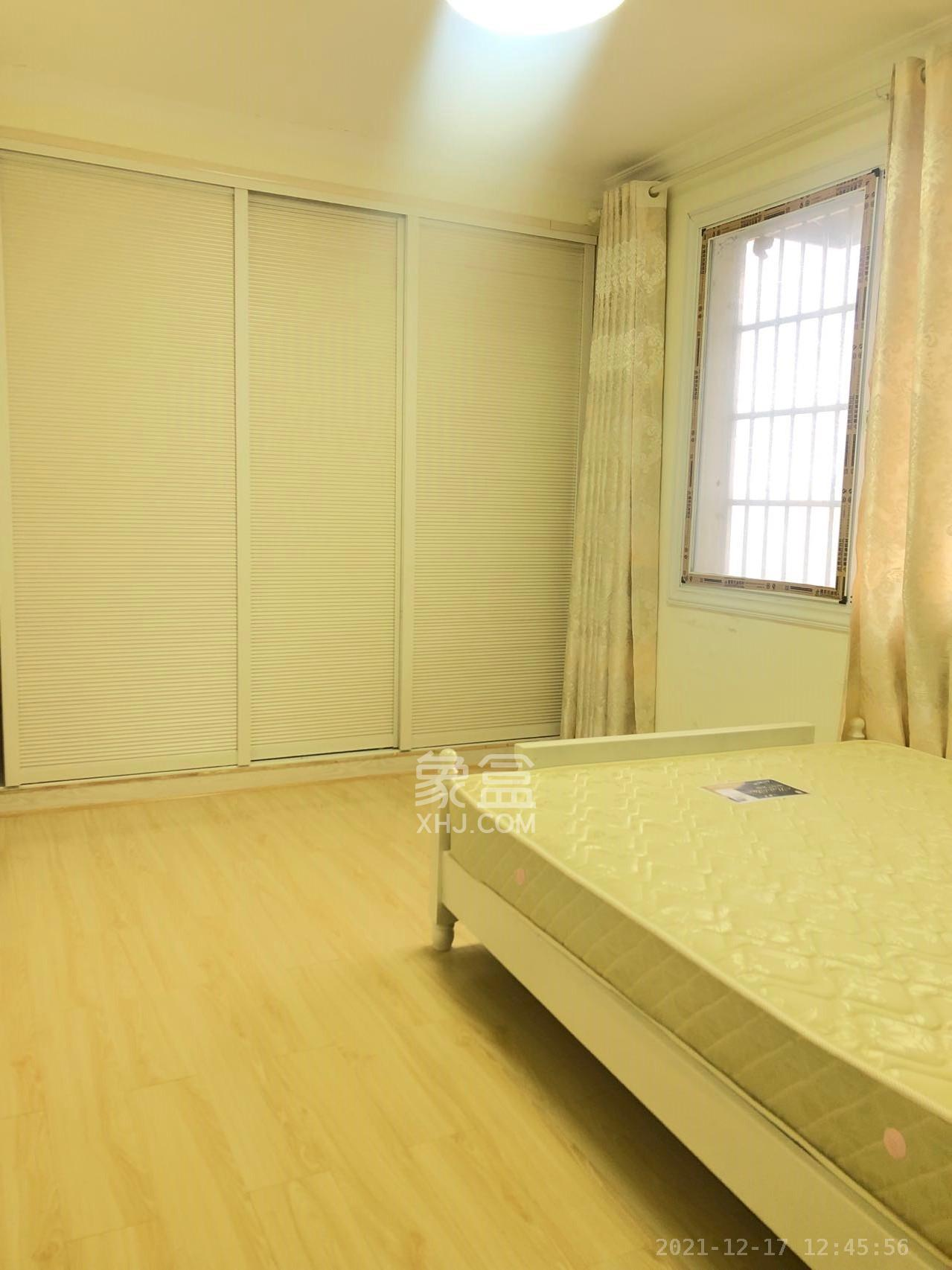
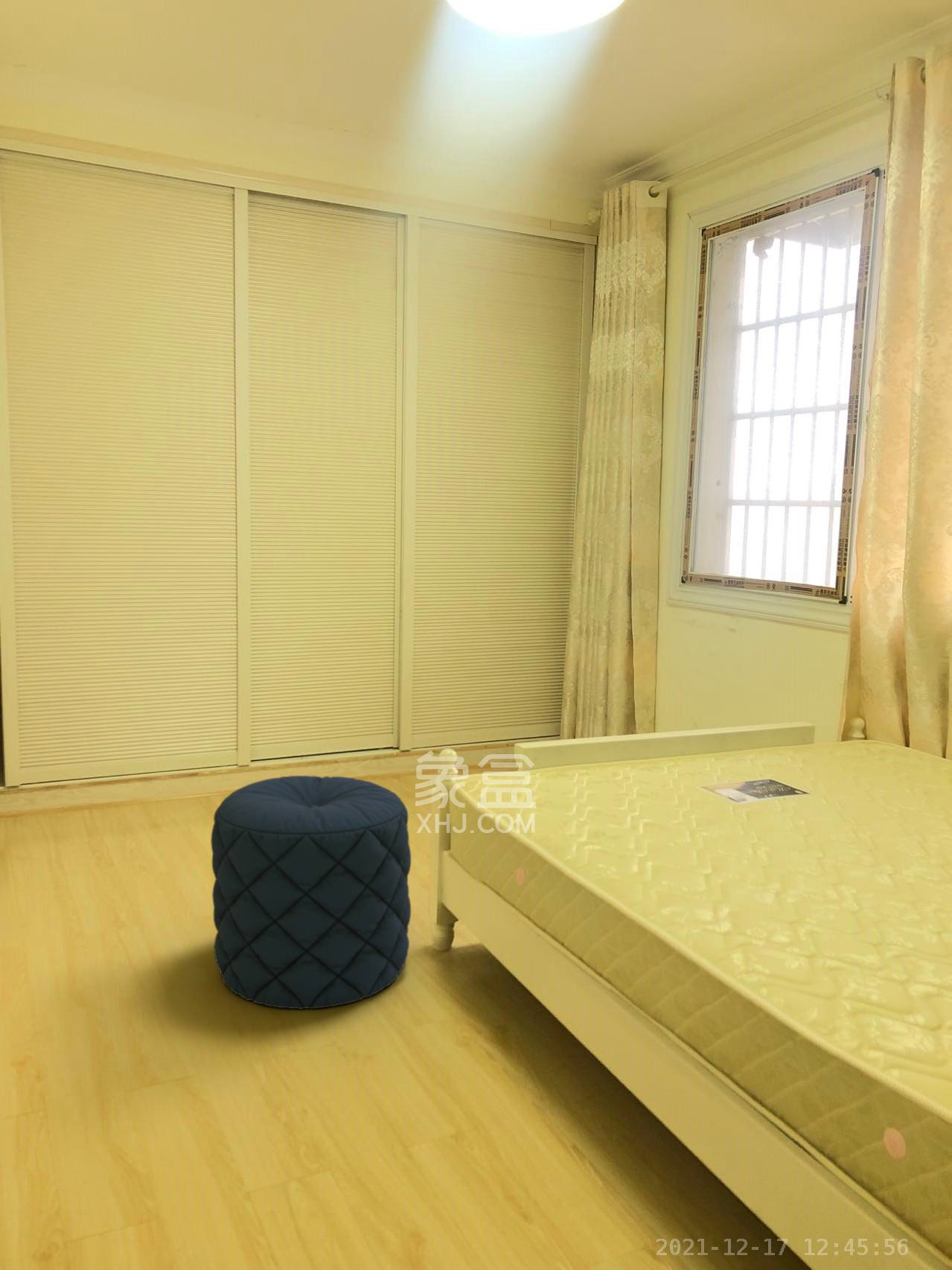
+ pouf (313, 879)
